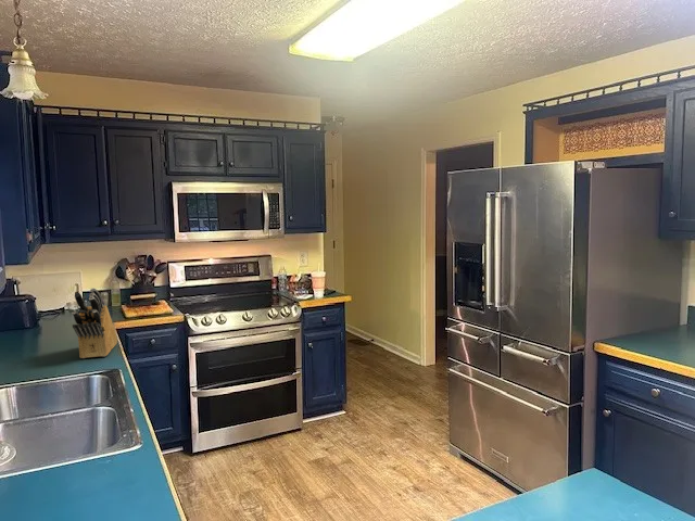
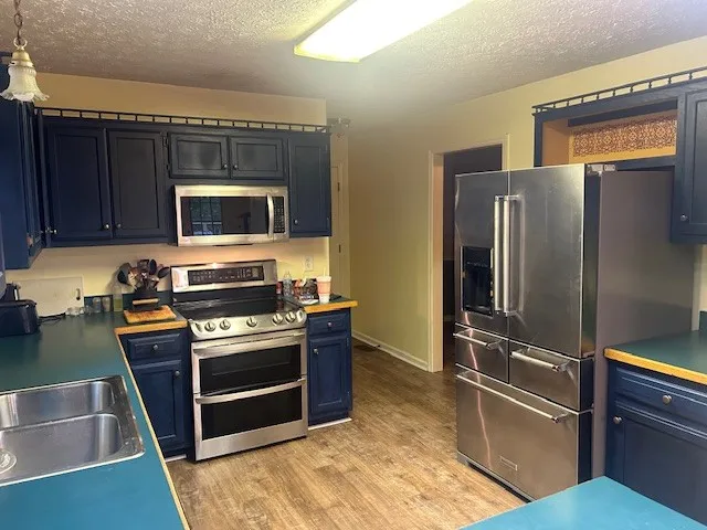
- knife block (94, 319)
